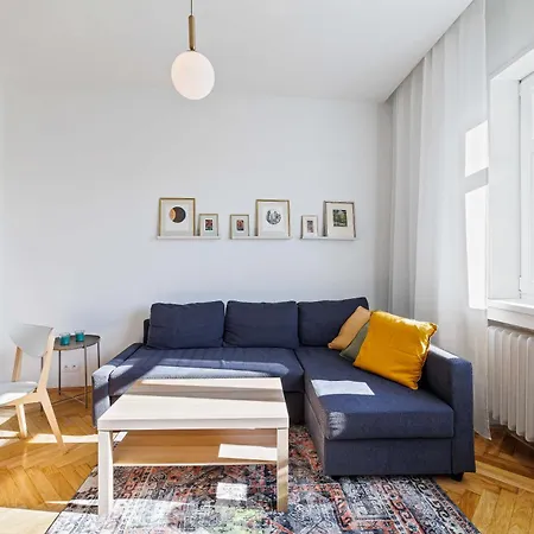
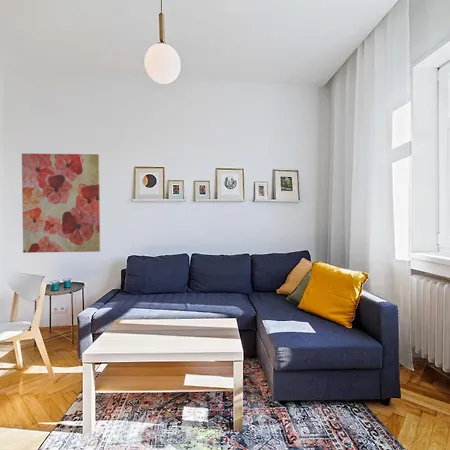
+ wall art (61, 203)
